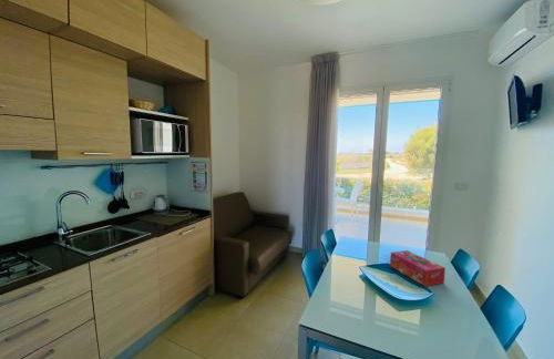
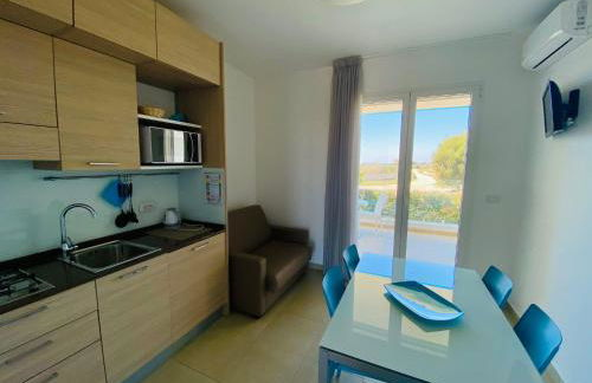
- tissue box (416, 266)
